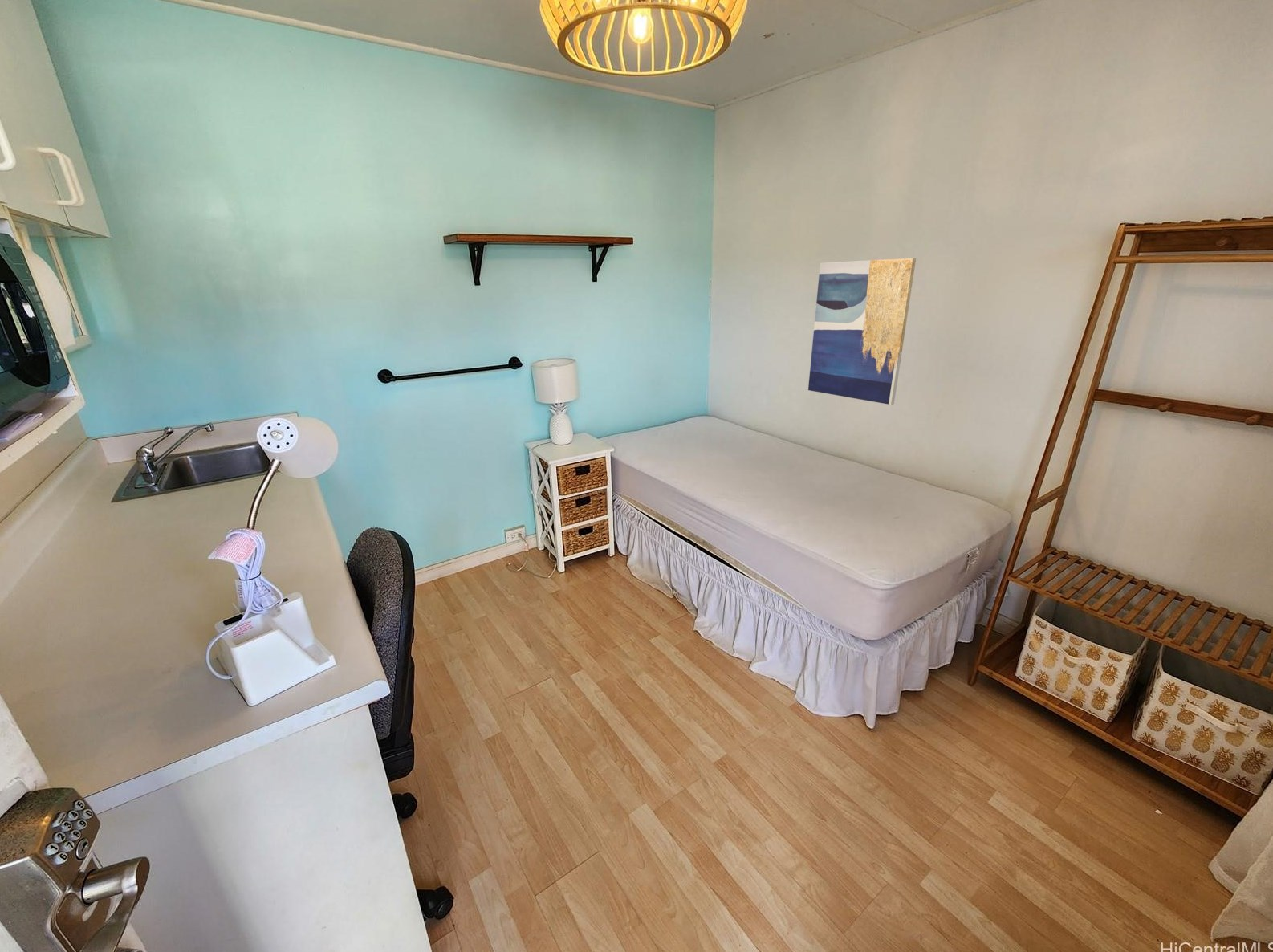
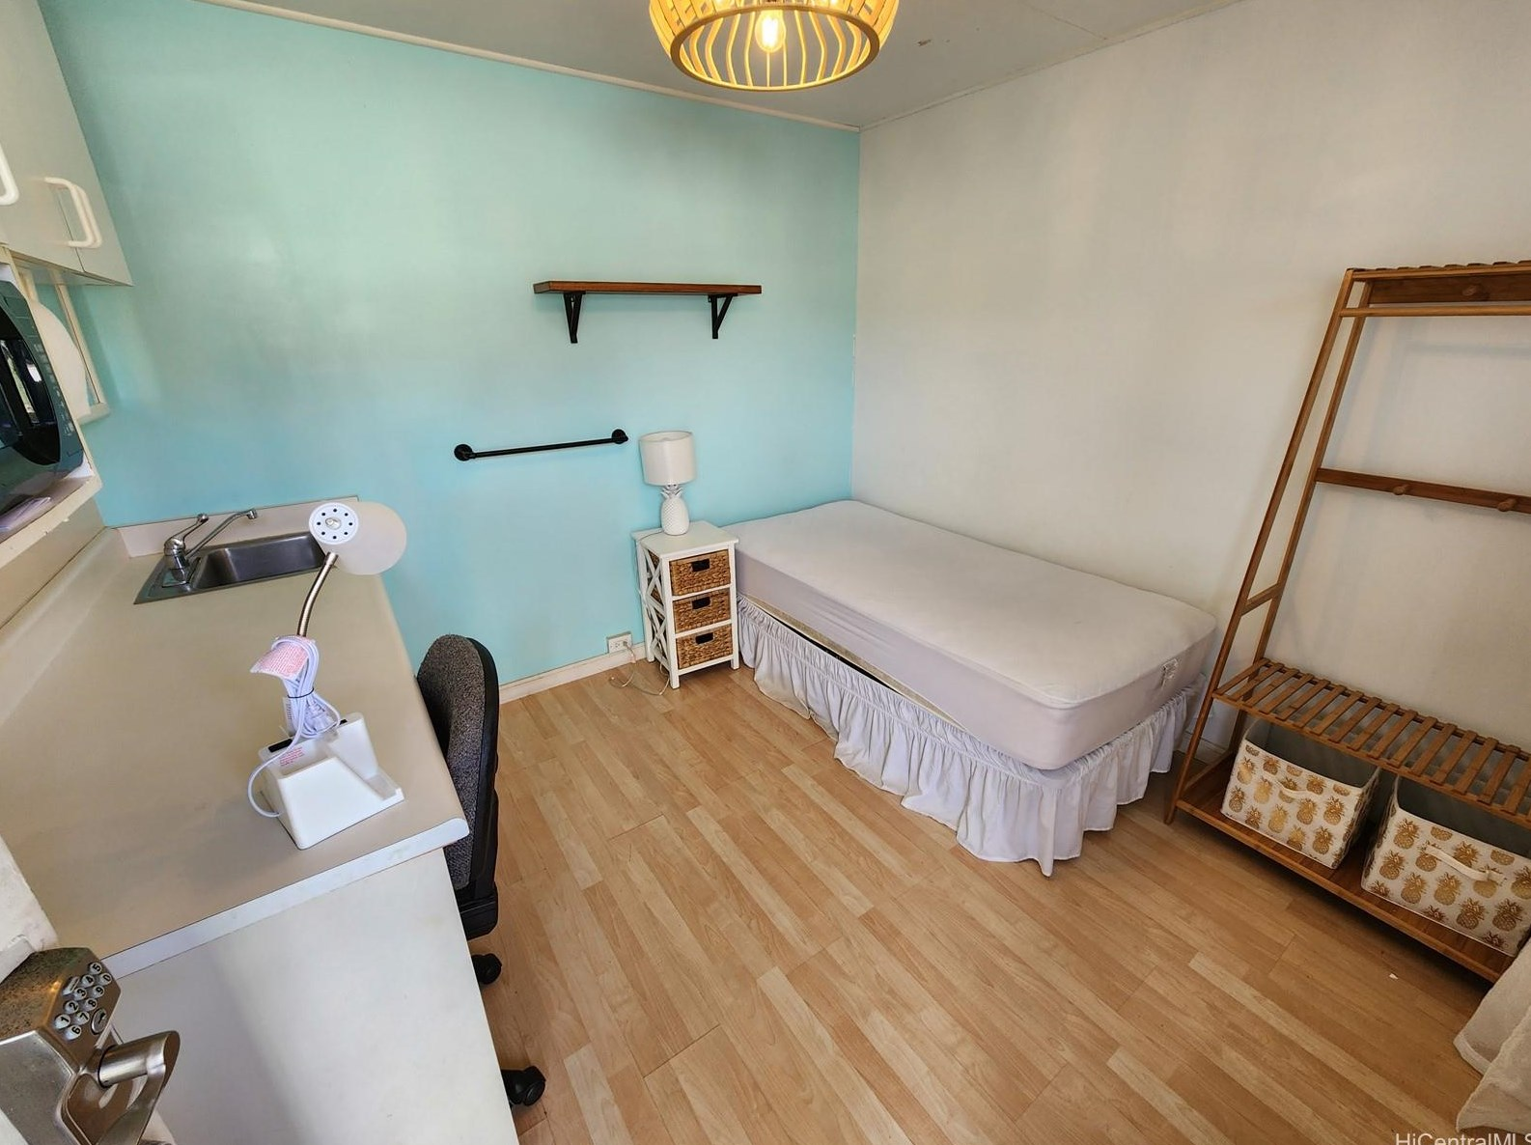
- wall art (856, 332)
